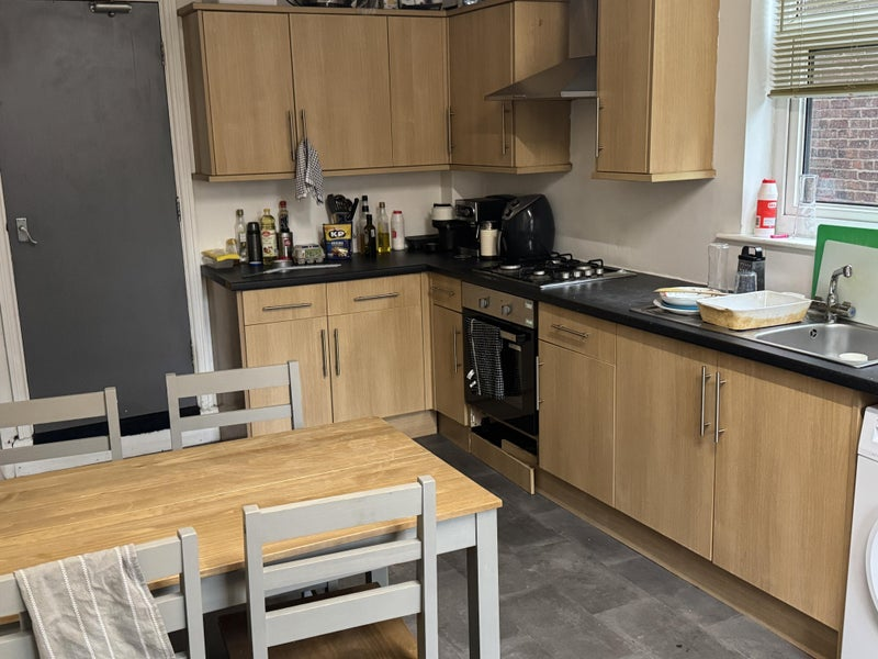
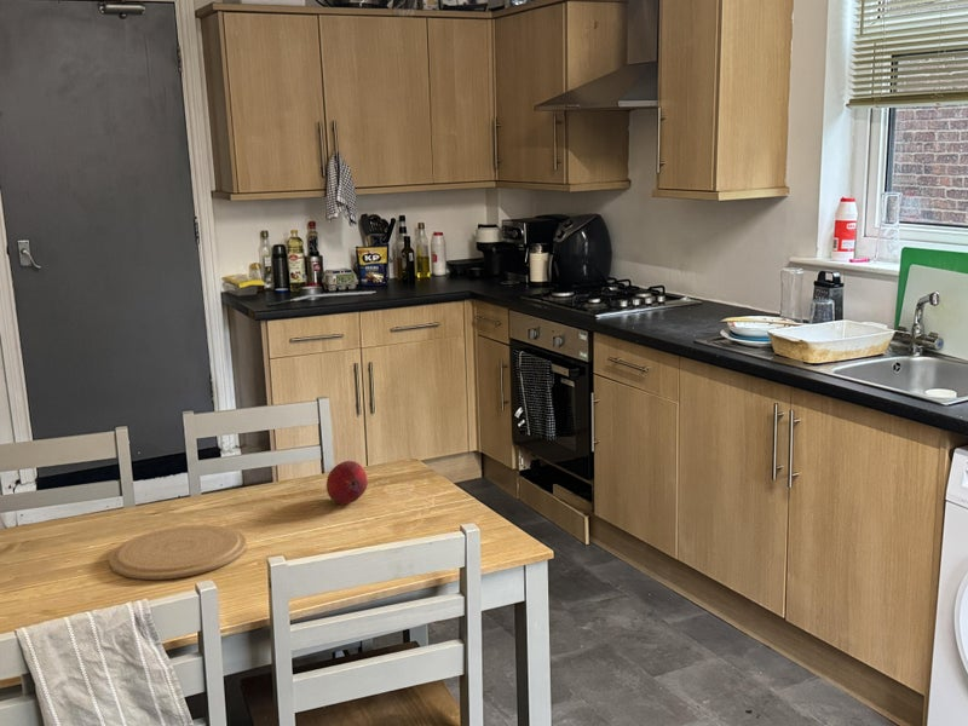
+ fruit (345, 480)
+ plate (179, 549)
